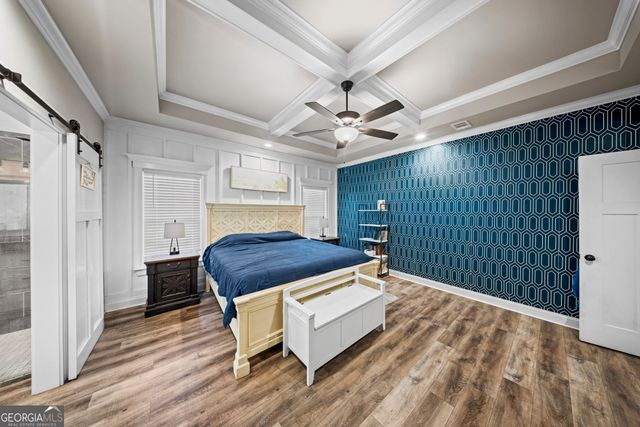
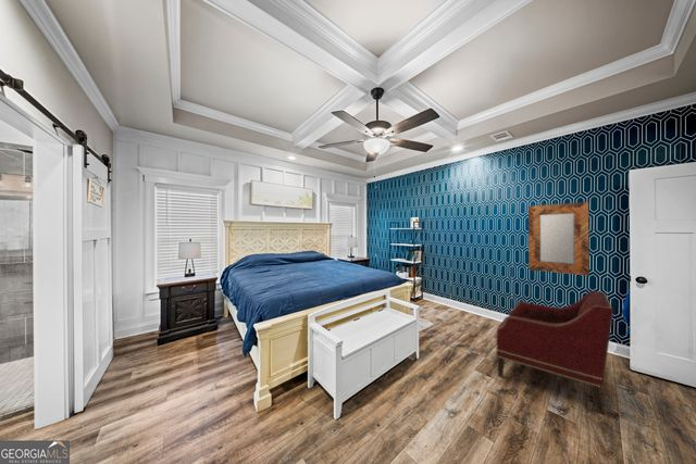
+ armchair (549, 334)
+ home mirror (556, 238)
